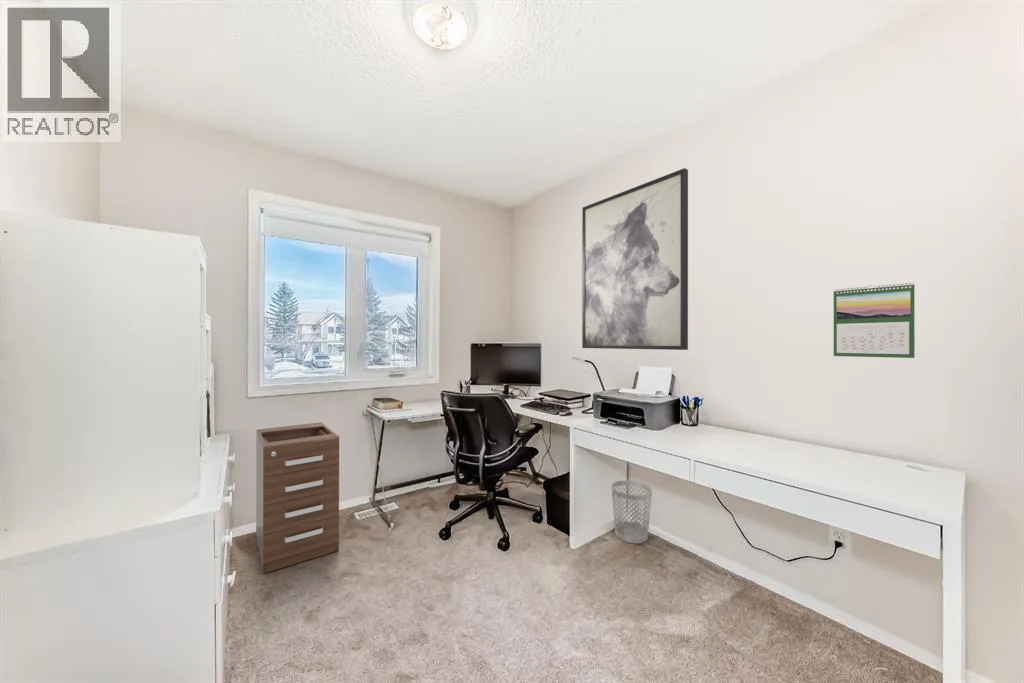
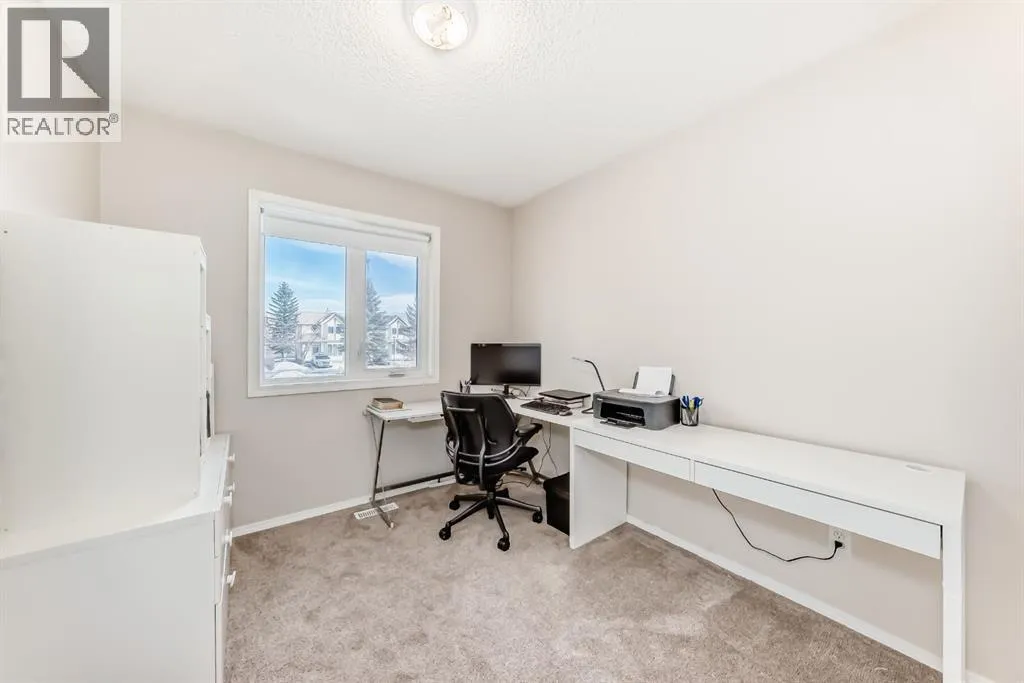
- wall art (628, 269)
- wastebasket (631, 511)
- calendar (871, 320)
- filing cabinet (296, 488)
